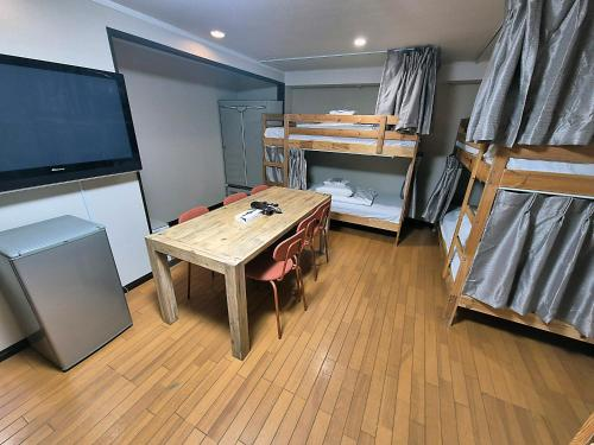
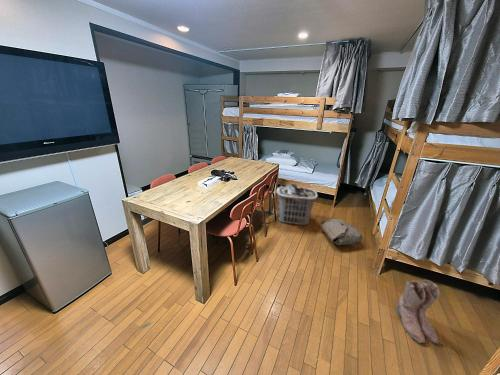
+ bag (342, 230)
+ boots (422, 307)
+ clothes hamper (295, 203)
